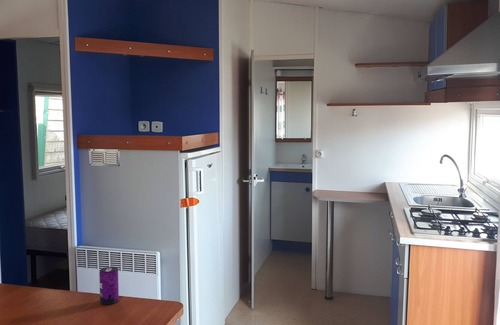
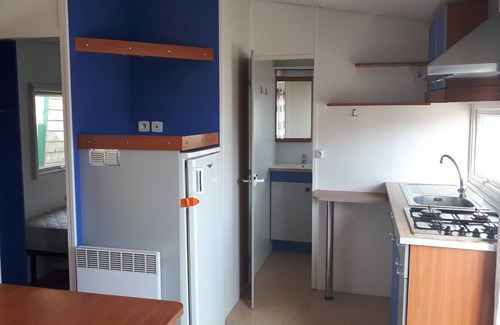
- beverage can (109, 285)
